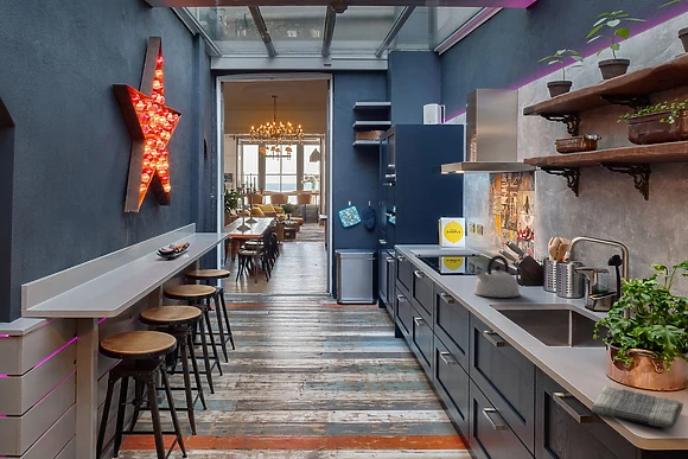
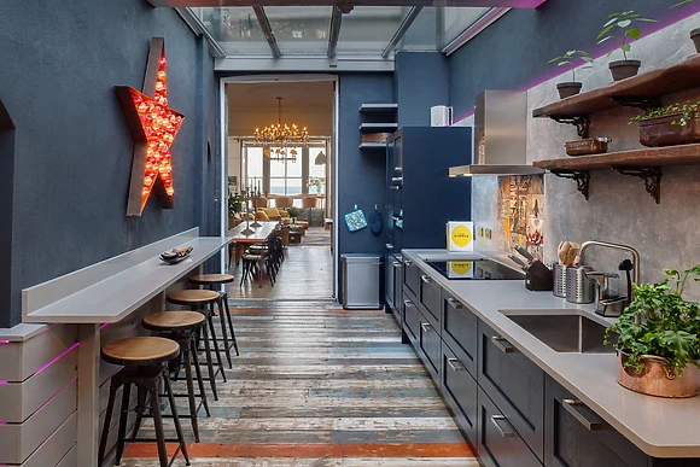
- dish towel (637, 404)
- kettle (495, 274)
